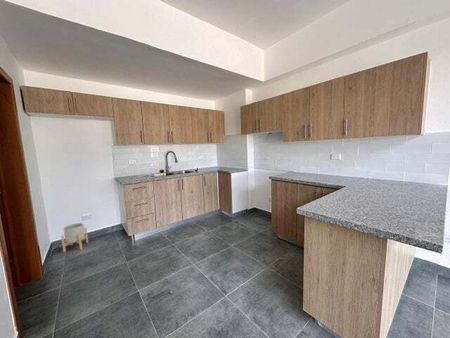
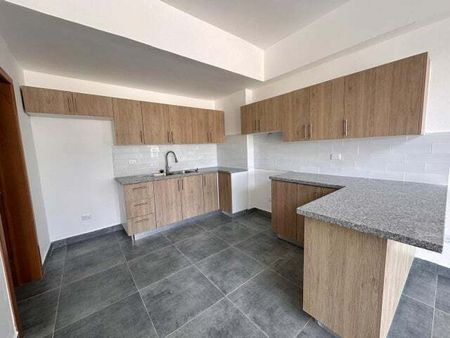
- planter (75, 236)
